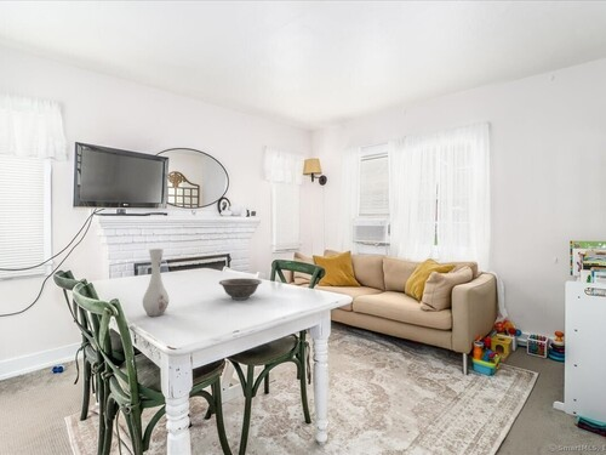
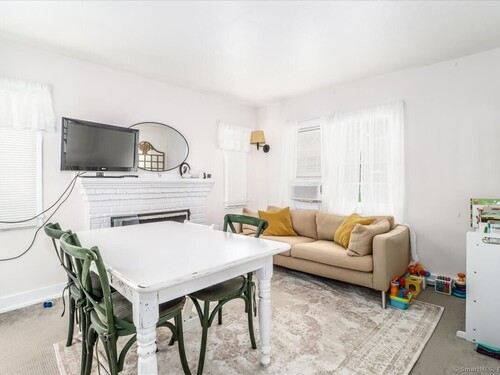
- decorative bowl (240, 289)
- vase (155, 281)
